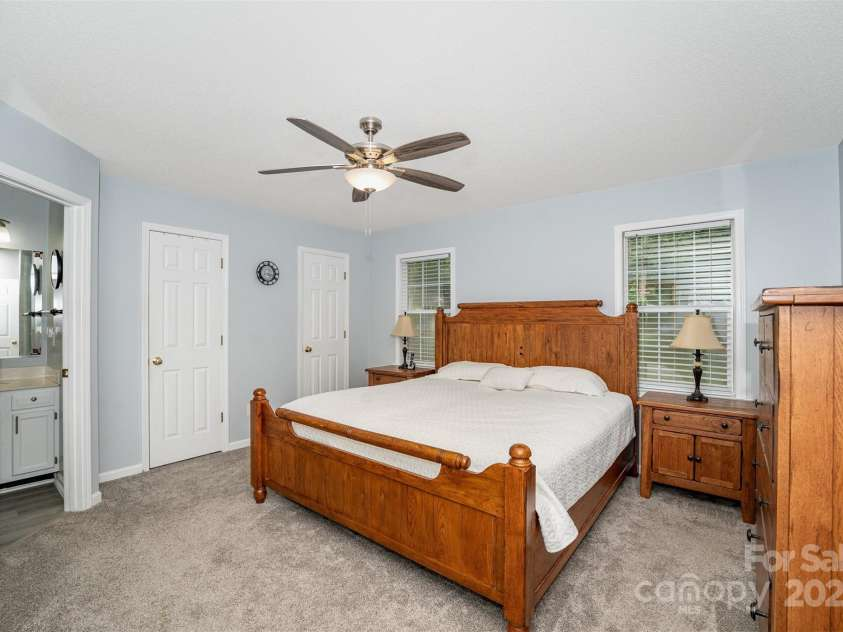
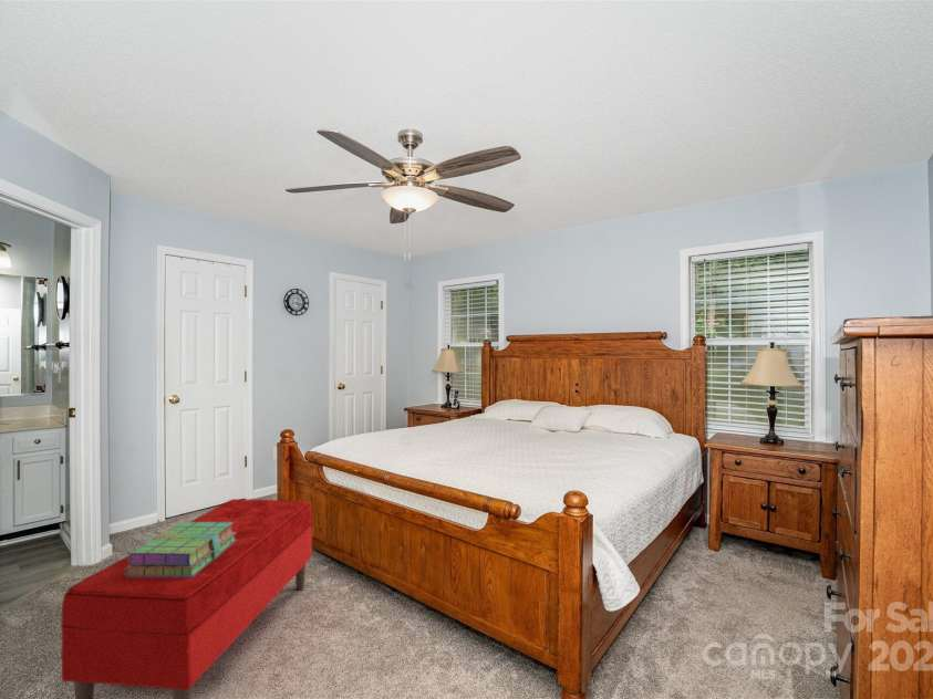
+ bench (215, 586)
+ stack of books (185, 546)
